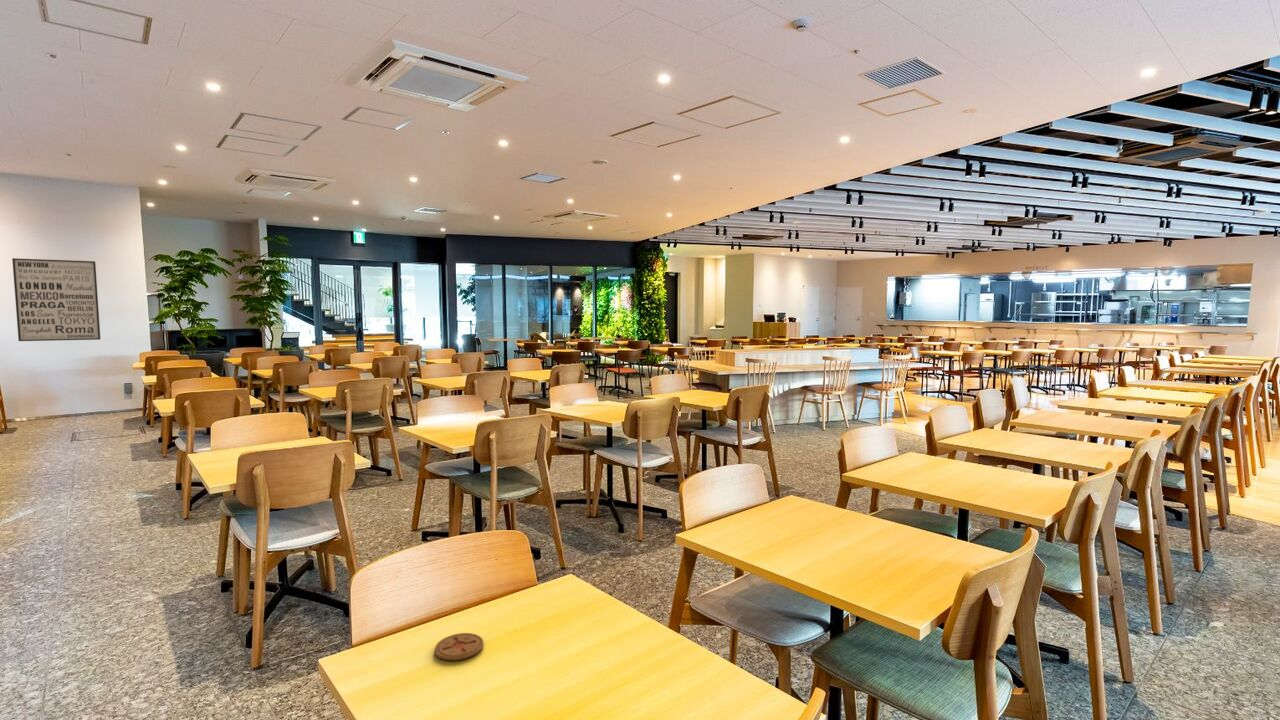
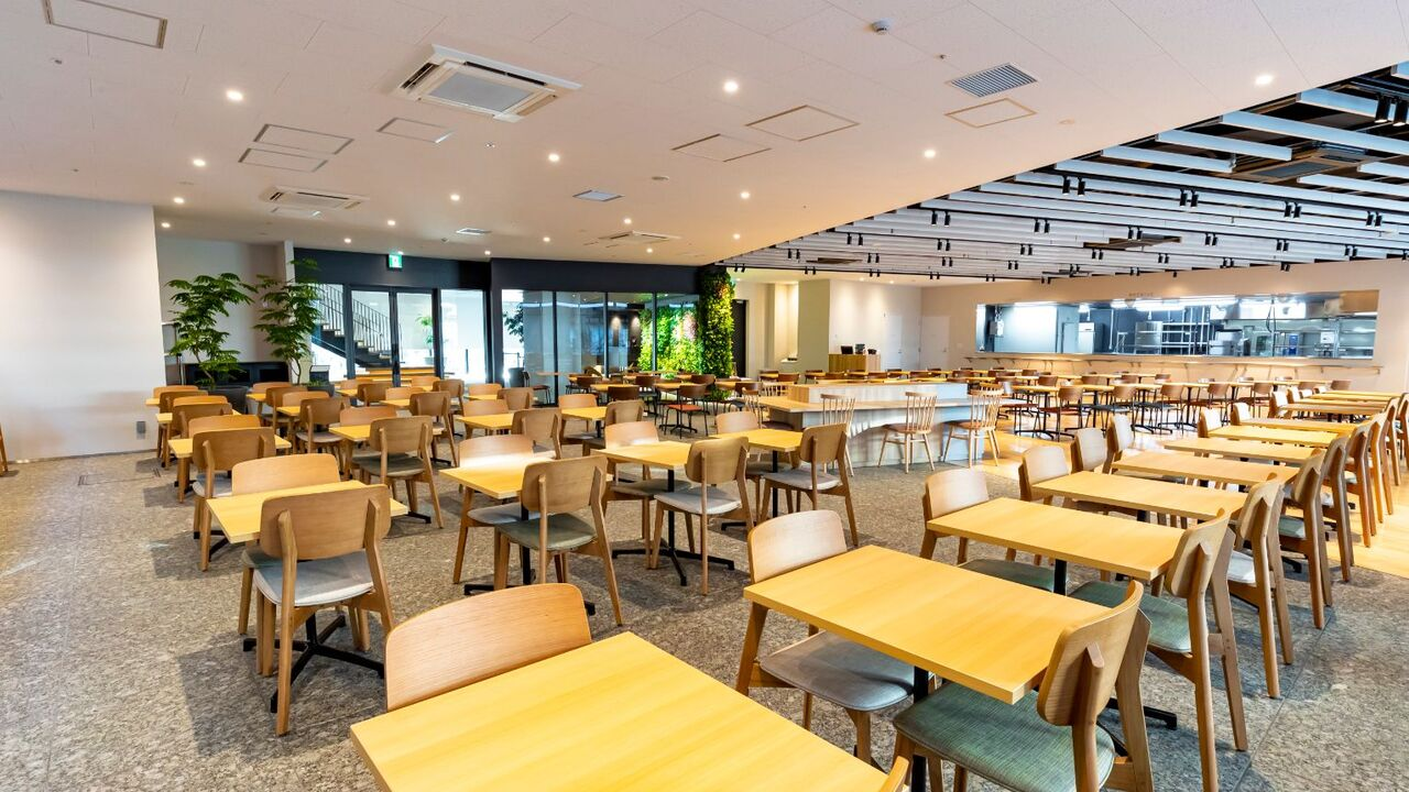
- wall art (58, 300)
- coaster (459, 646)
